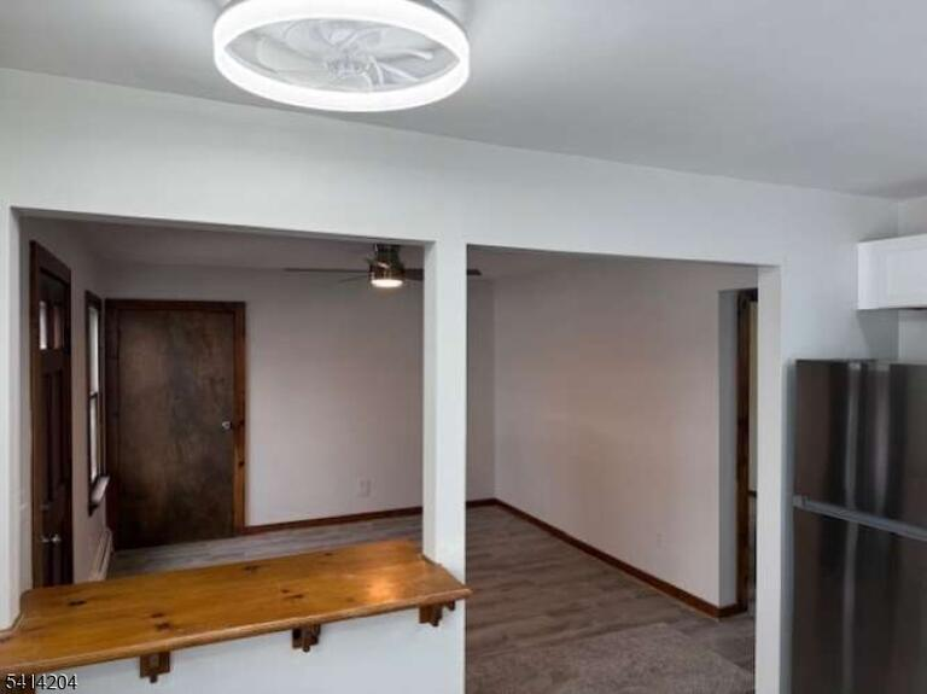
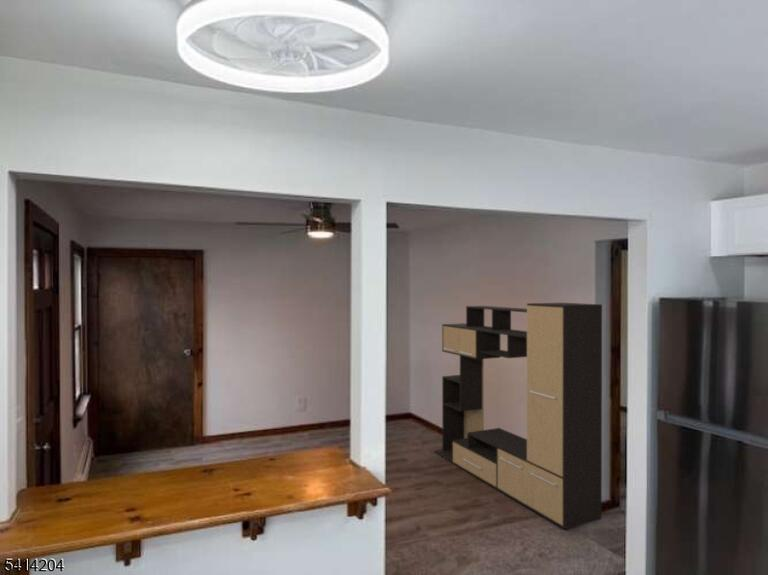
+ media console (483, 391)
